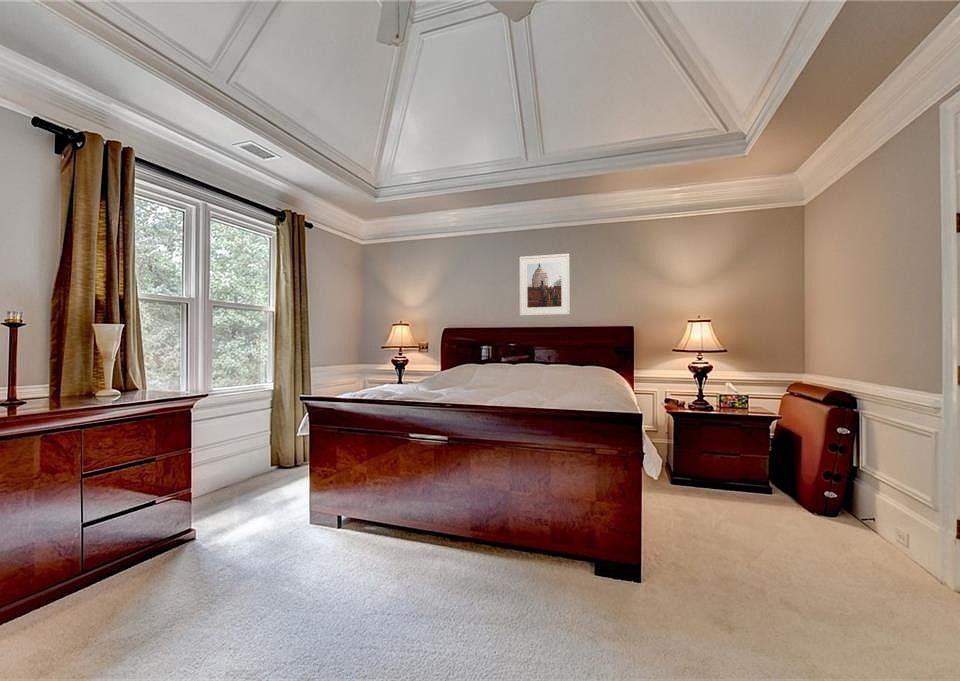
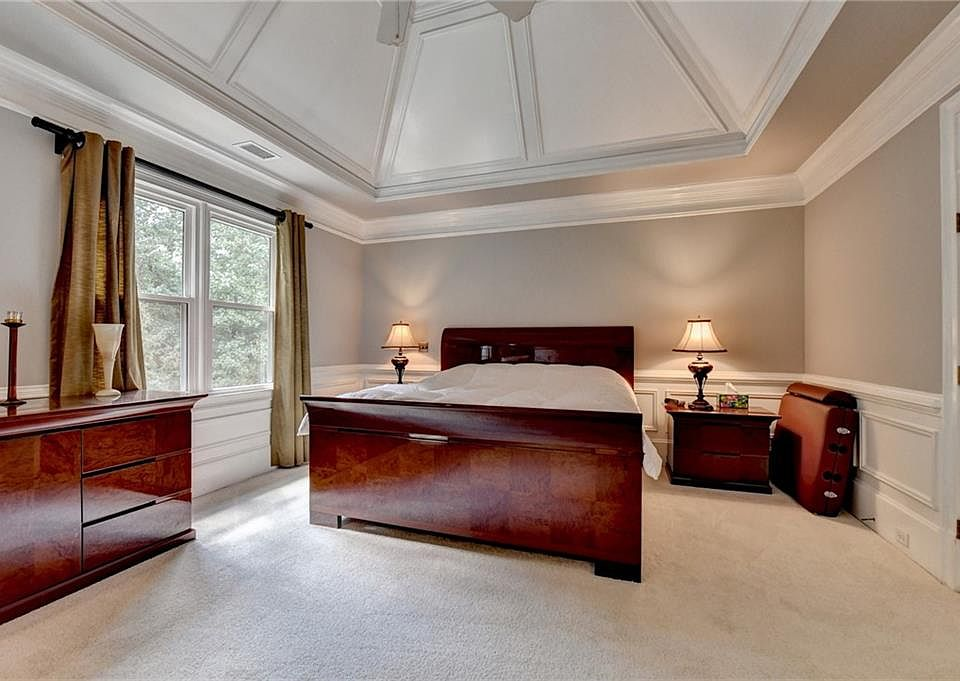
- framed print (544, 285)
